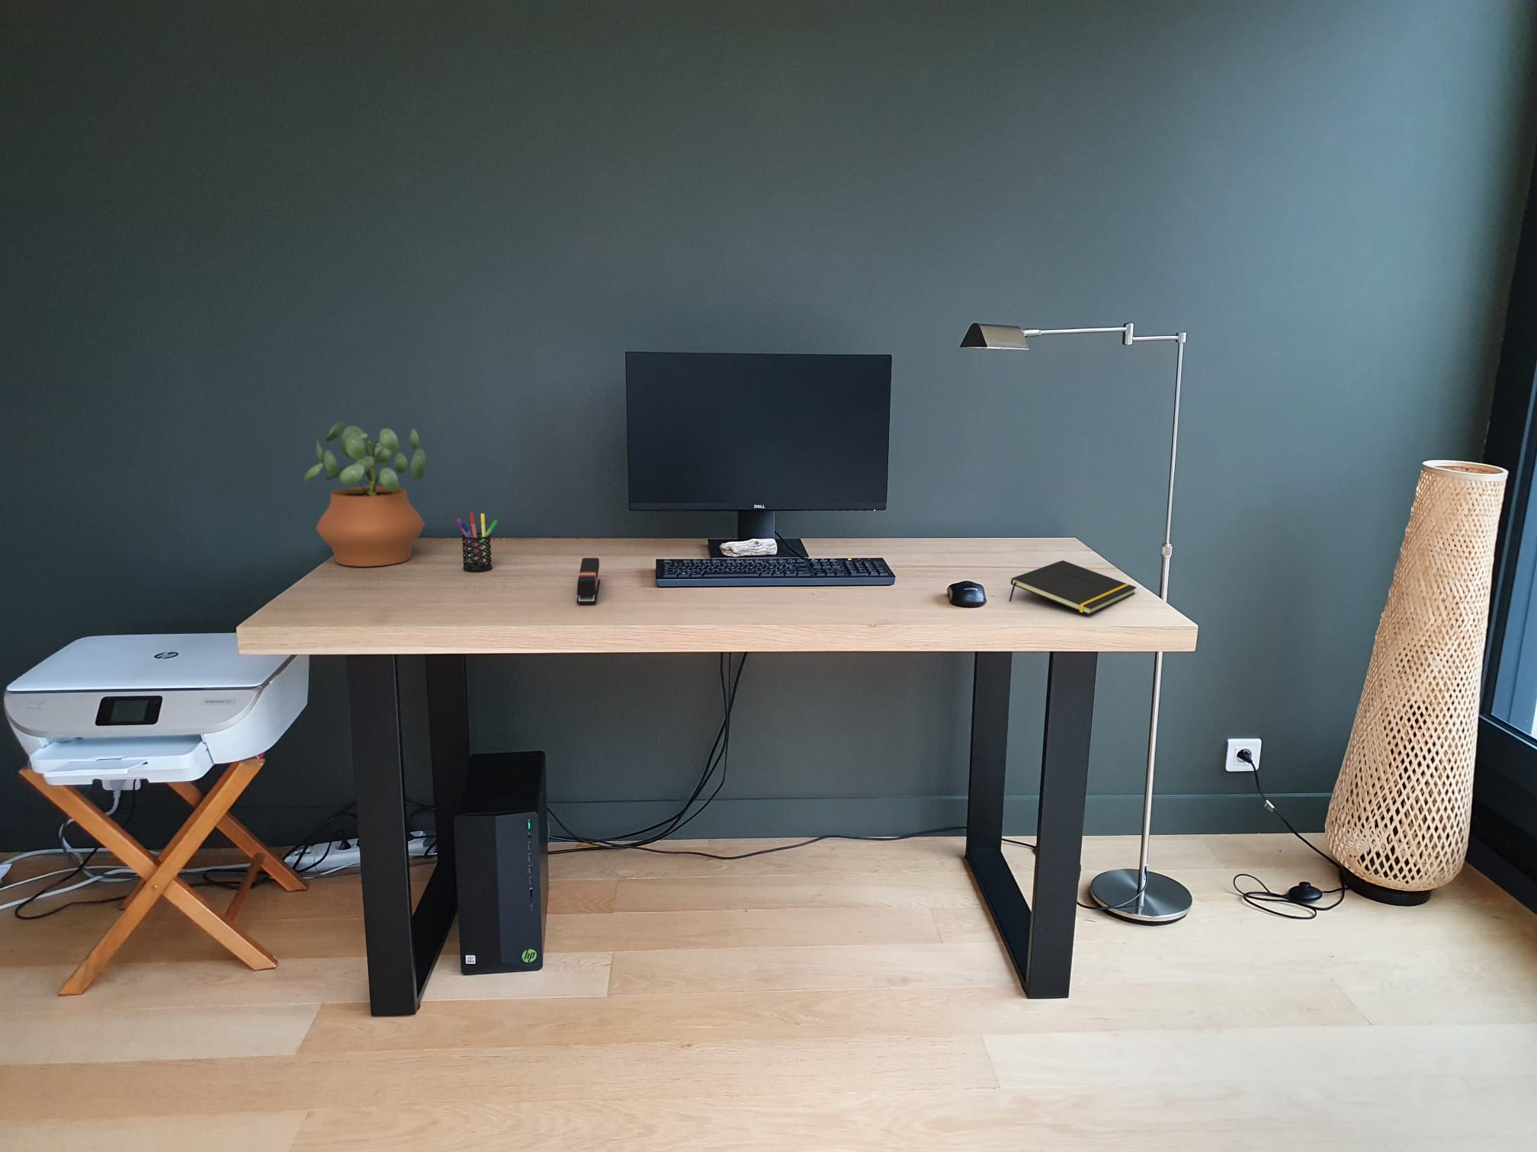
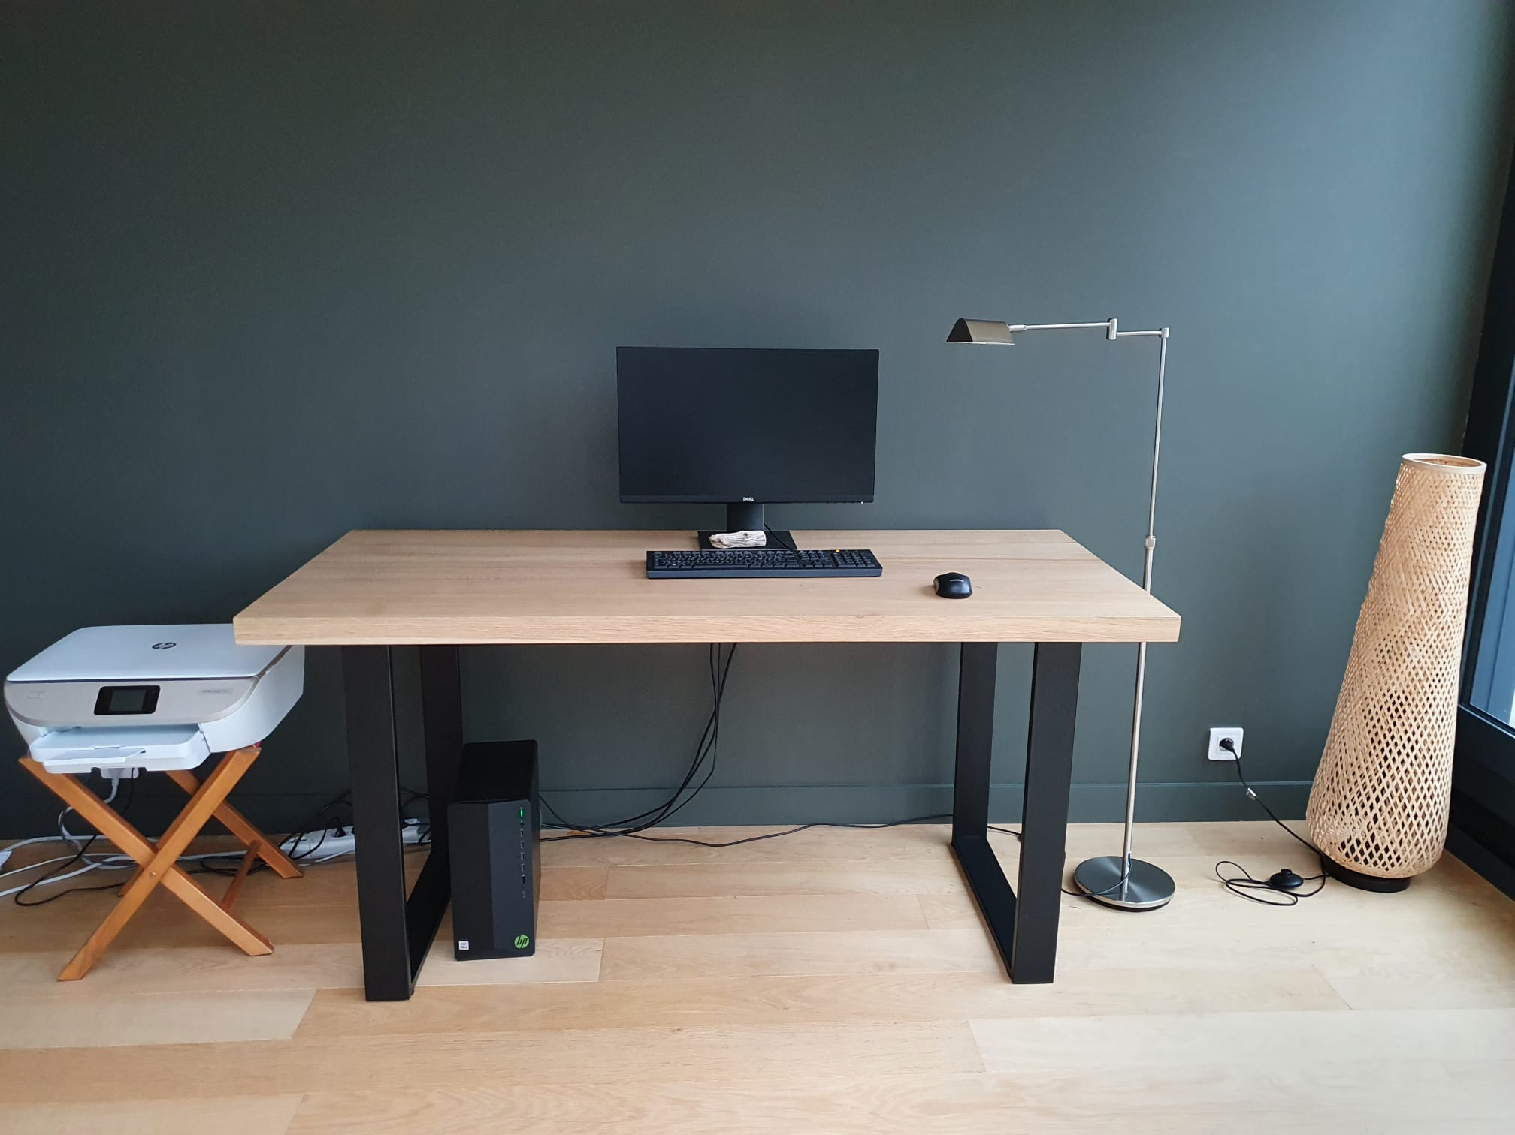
- stapler (588, 580)
- pen holder (479, 540)
- potted plant (365, 493)
- notepad (1075, 586)
